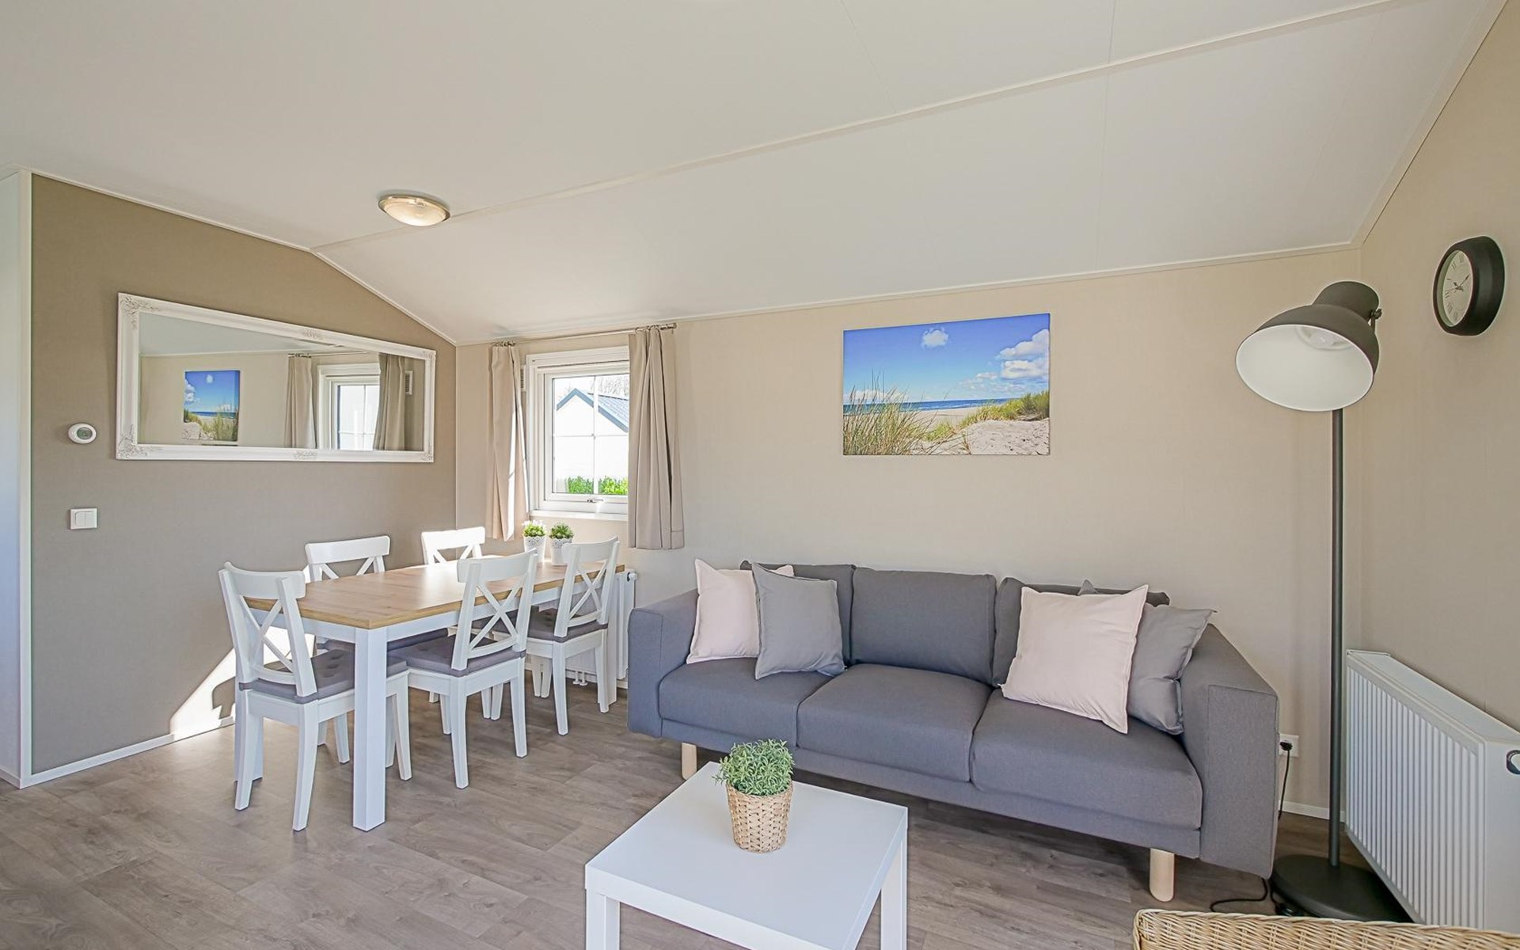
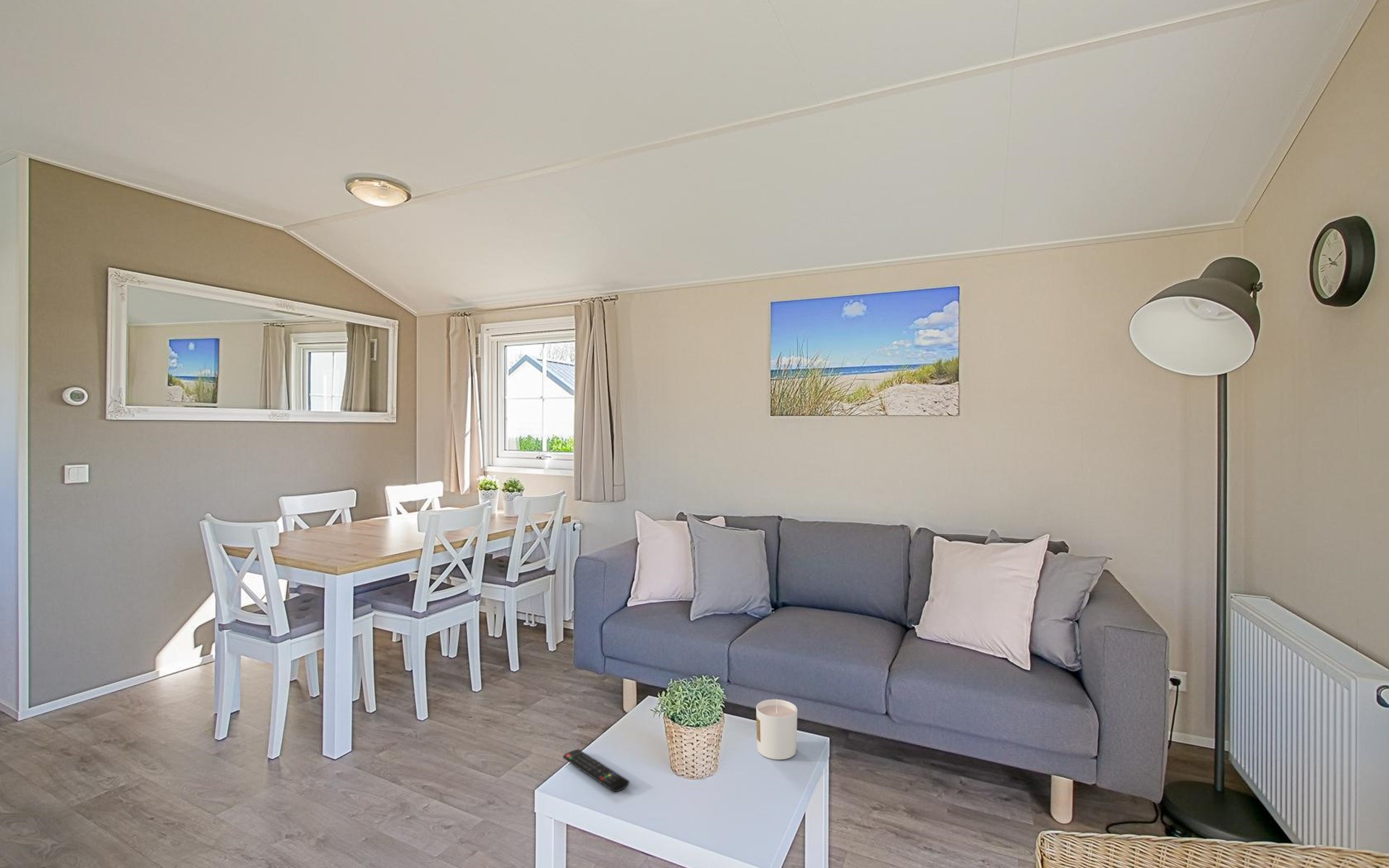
+ remote control (594, 770)
+ candle (776, 725)
